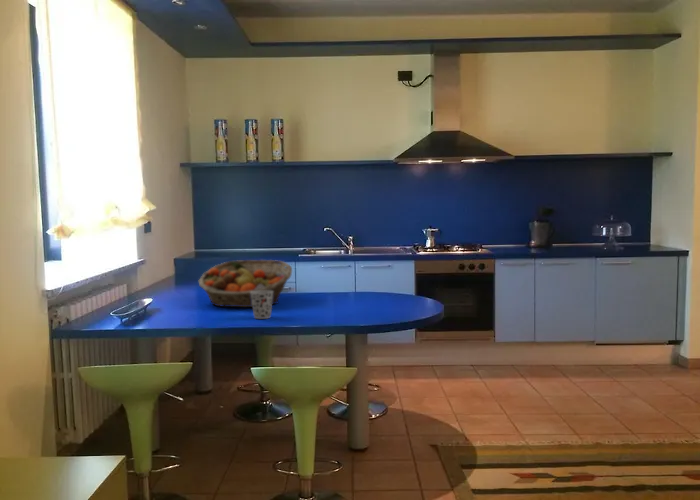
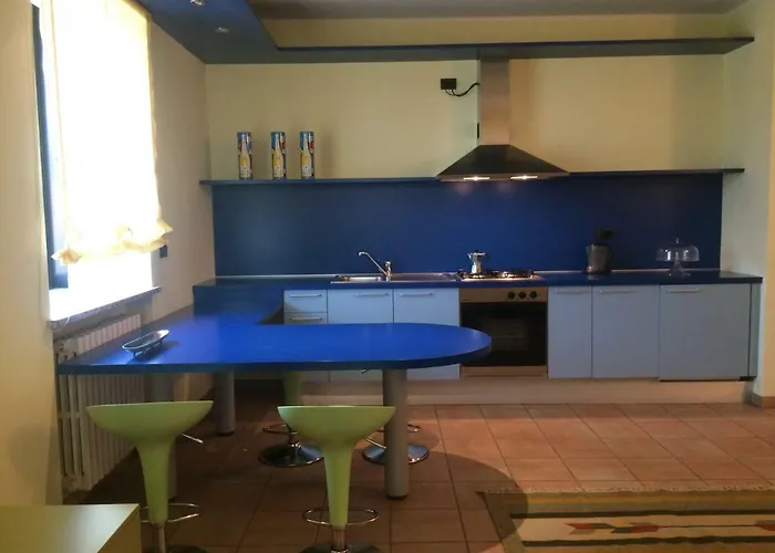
- cup (262, 304)
- fruit basket (245, 282)
